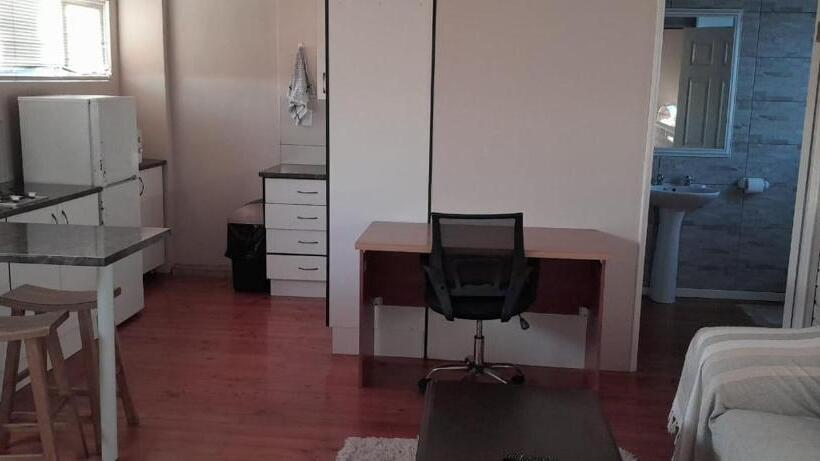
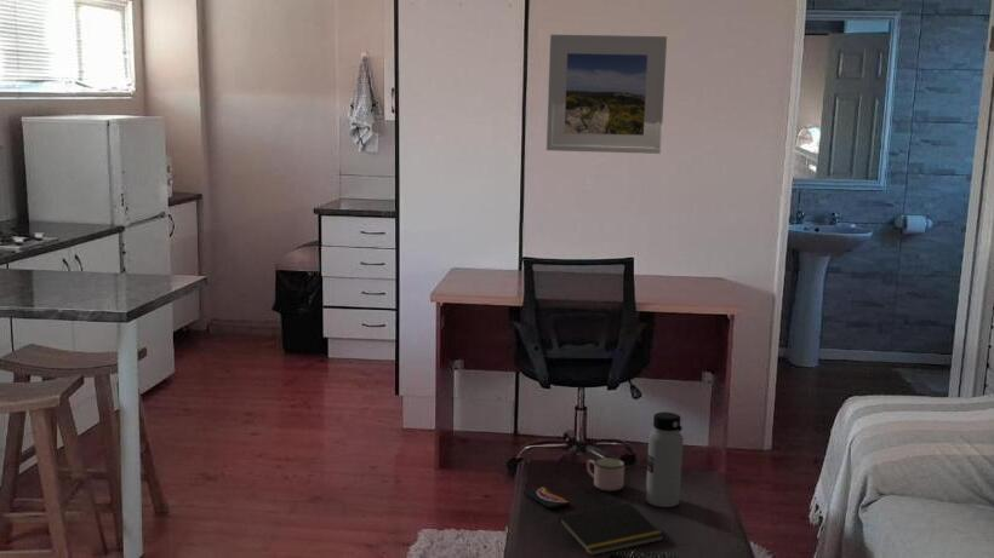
+ water bottle (664, 458)
+ smartphone (545, 496)
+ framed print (605, 93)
+ mug (604, 472)
+ notepad (610, 528)
